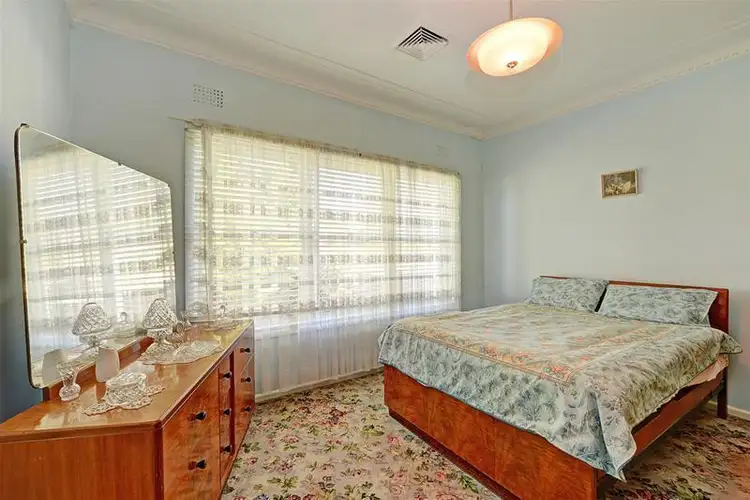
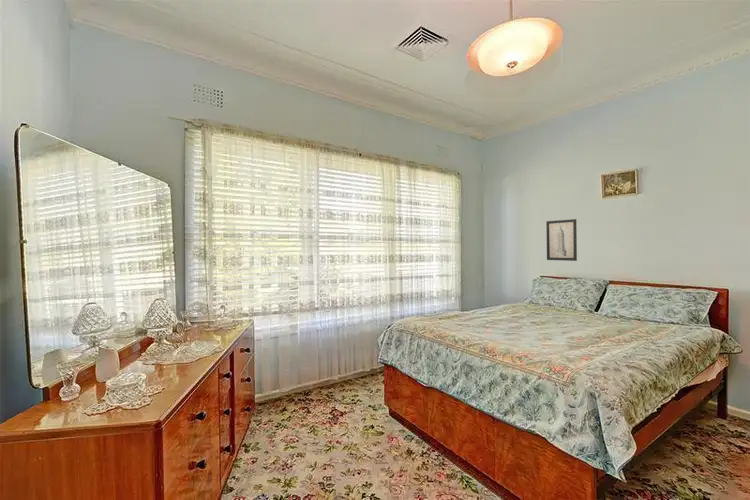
+ wall art (561, 240)
